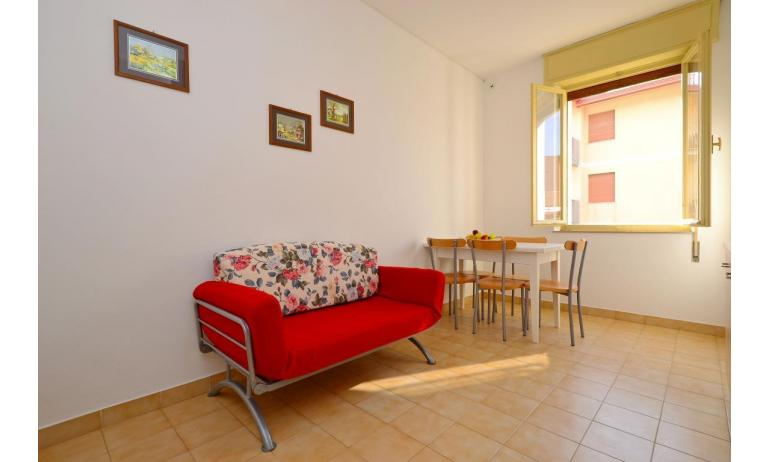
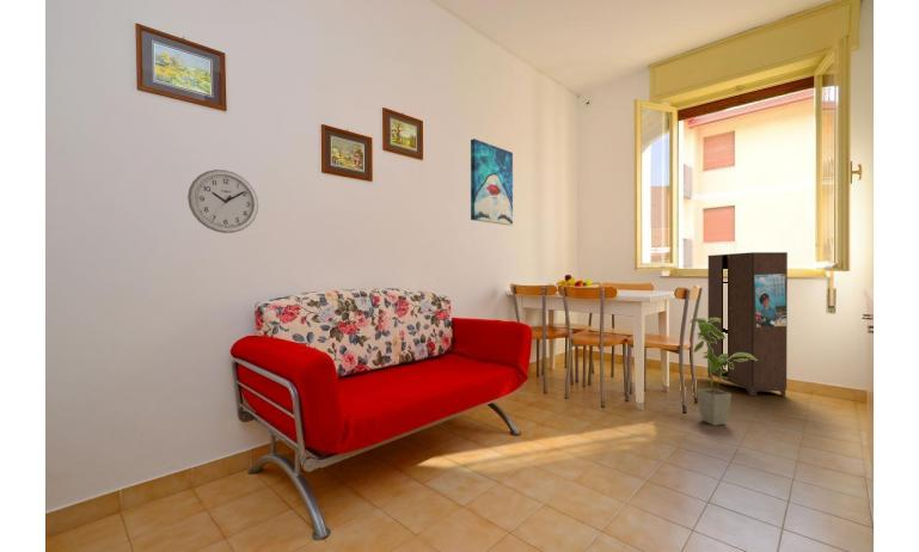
+ wall art (492, 184)
+ wall clock (225, 201)
+ cabinet (741, 320)
+ house plant (715, 370)
